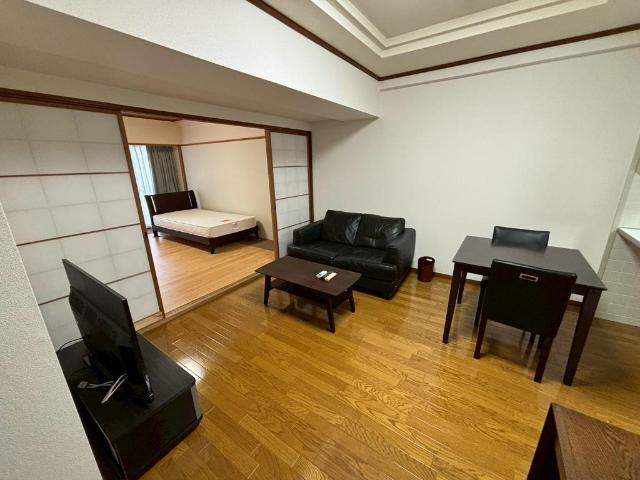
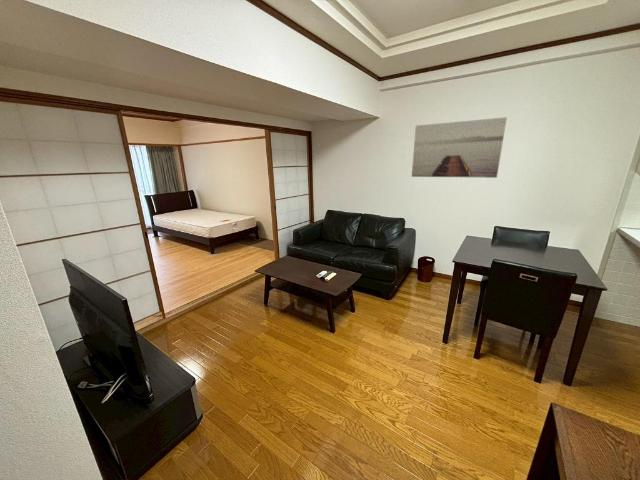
+ wall art (454, 150)
